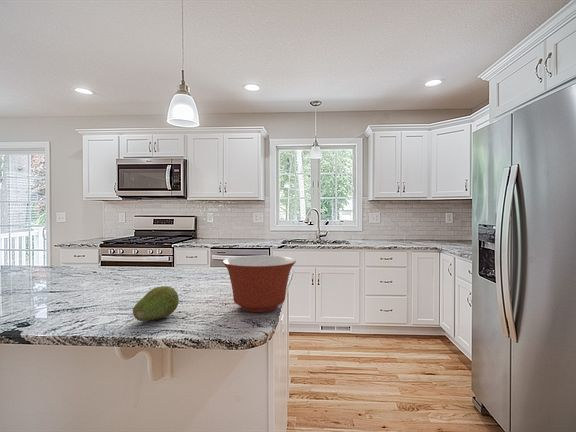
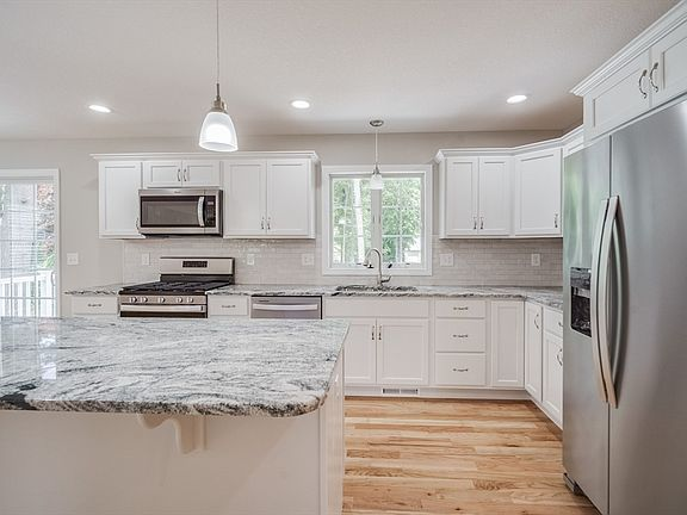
- mixing bowl (259, 283)
- fruit (157, 303)
